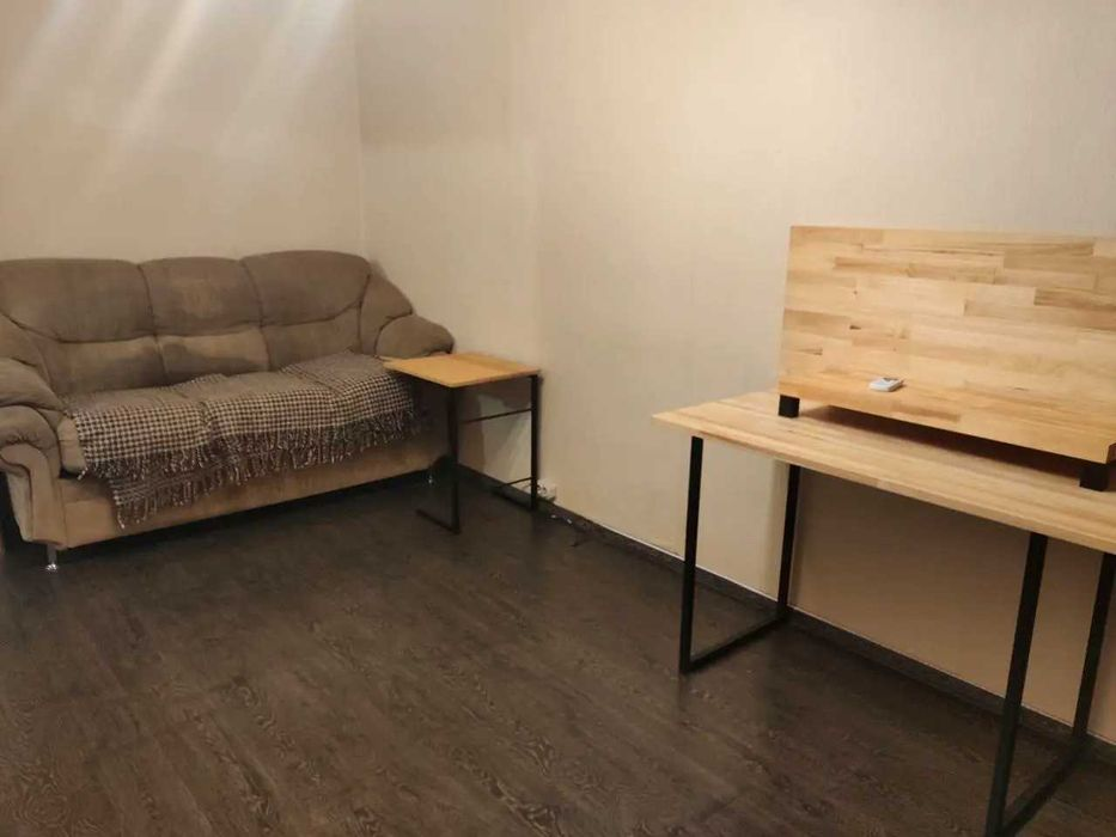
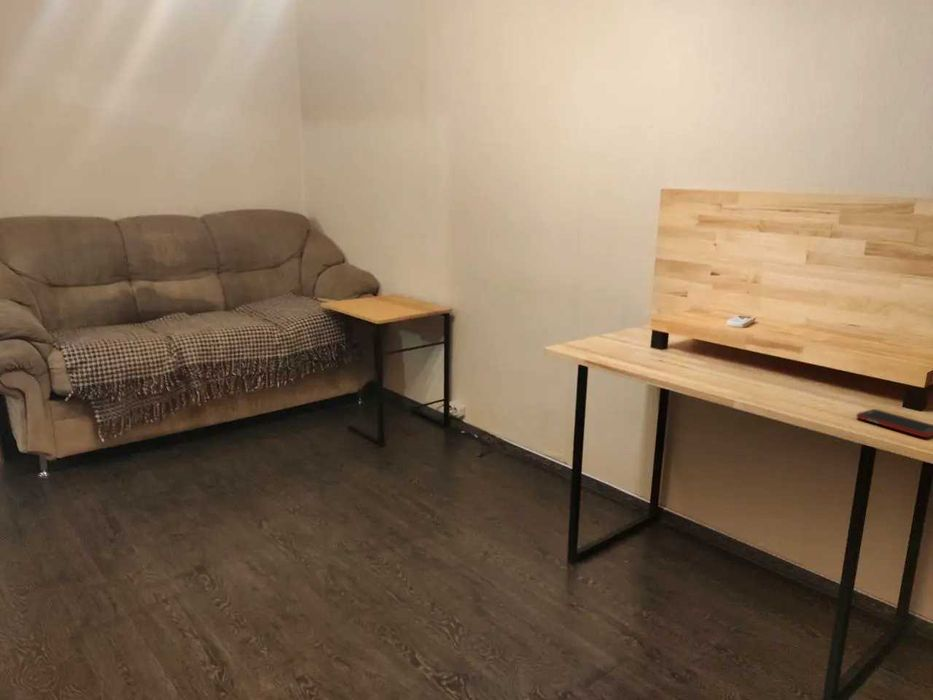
+ cell phone (898, 422)
